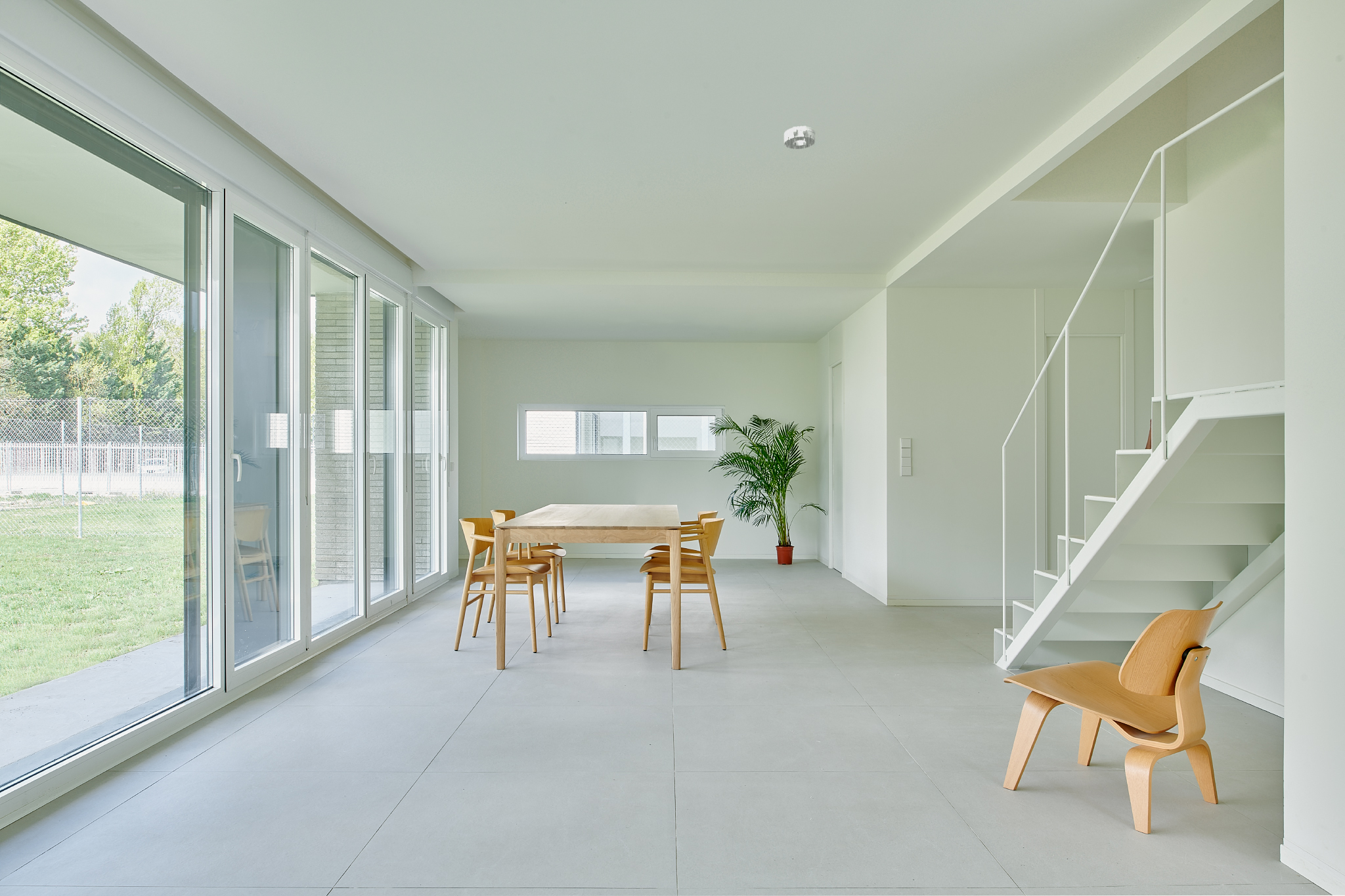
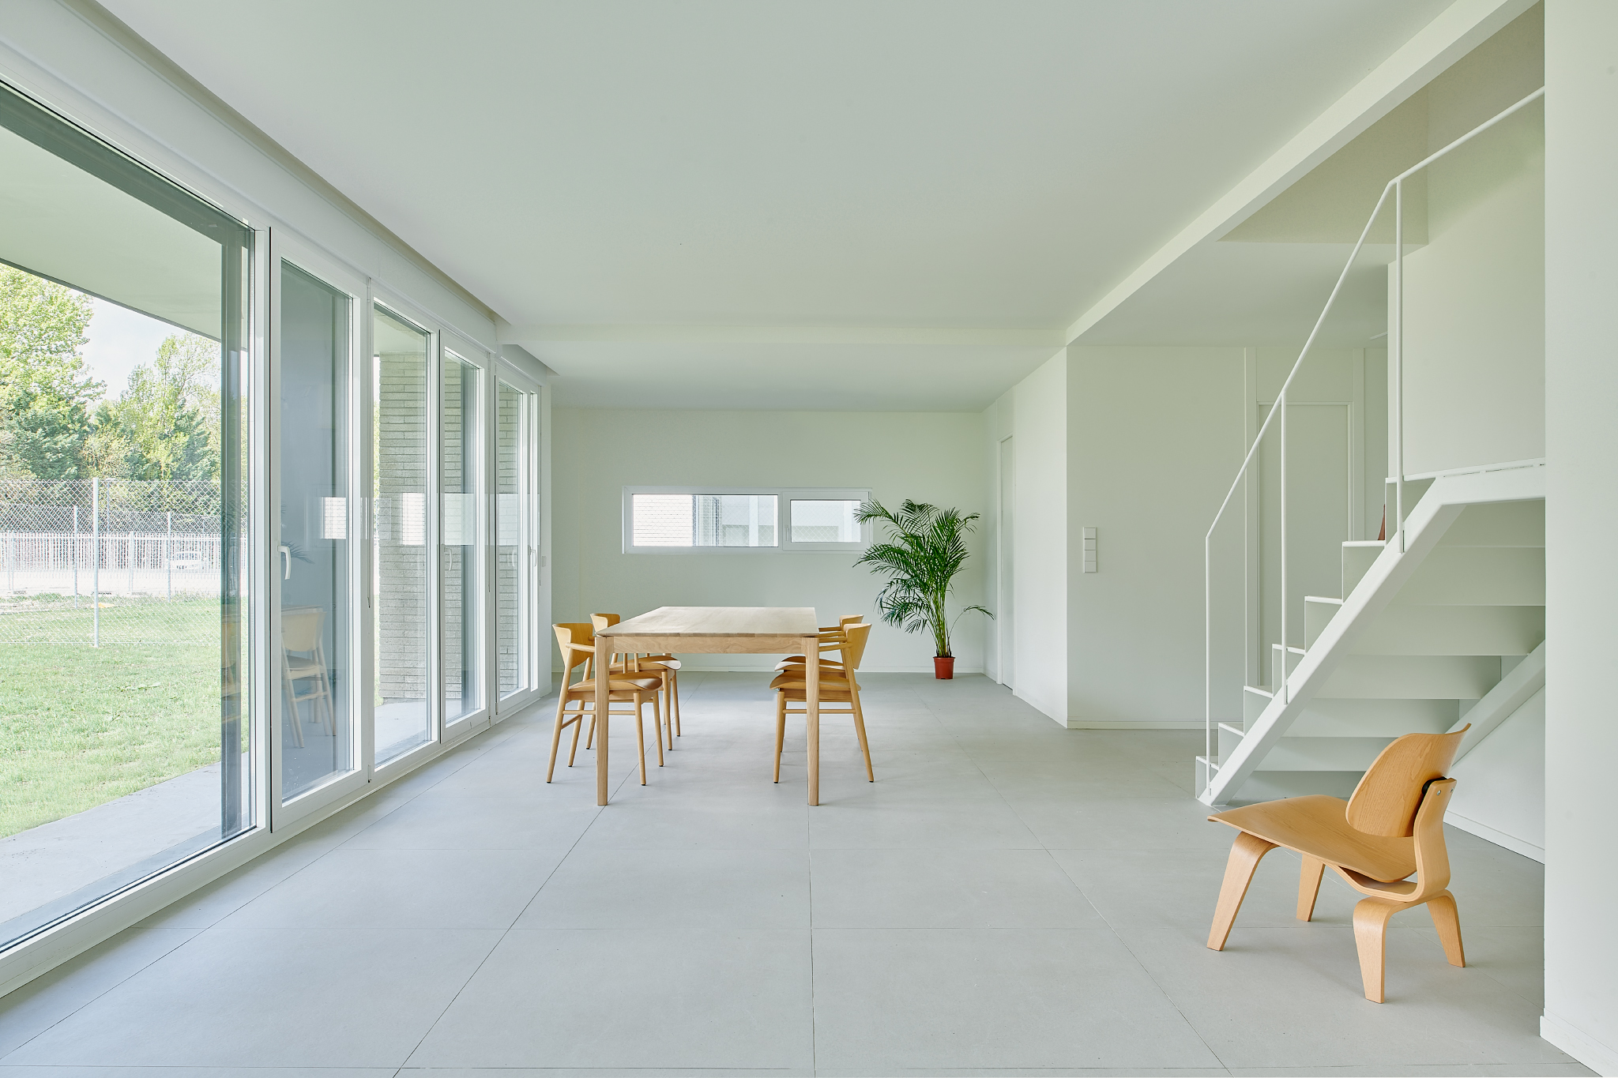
- smoke detector (799, 137)
